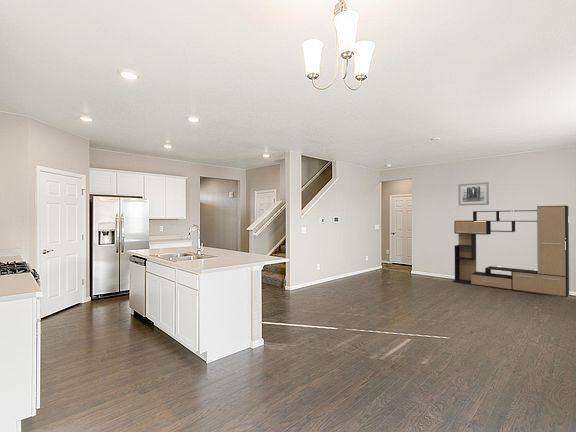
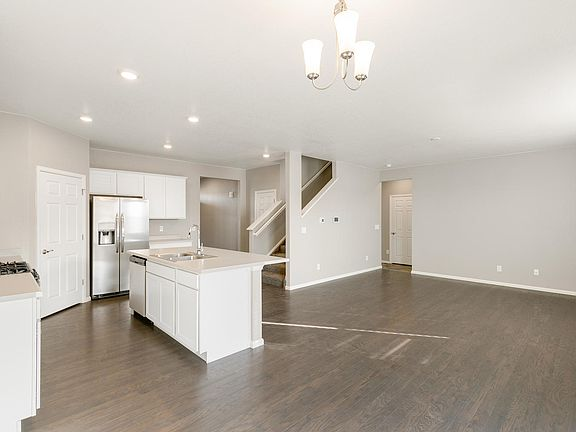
- media console (505, 231)
- wall art (473, 194)
